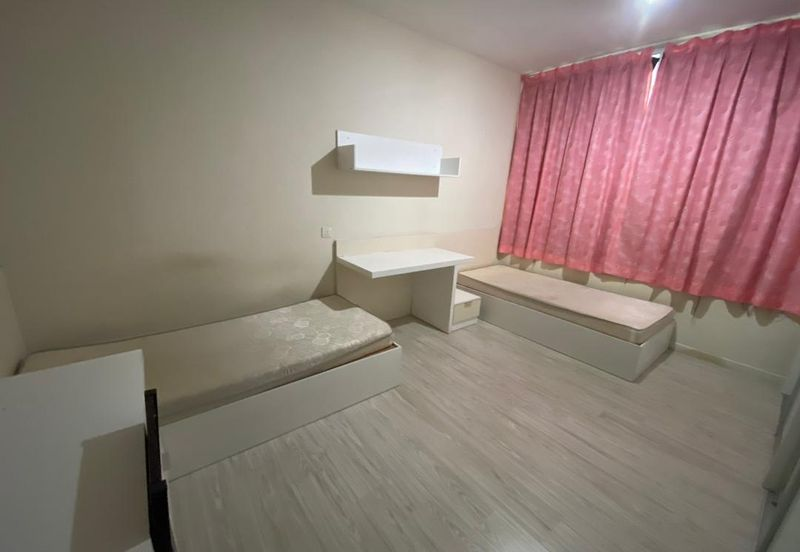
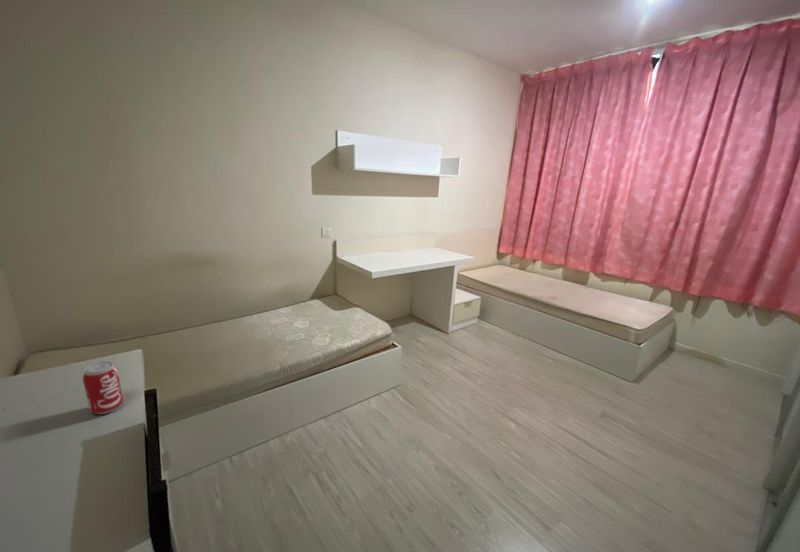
+ beverage can (103, 387)
